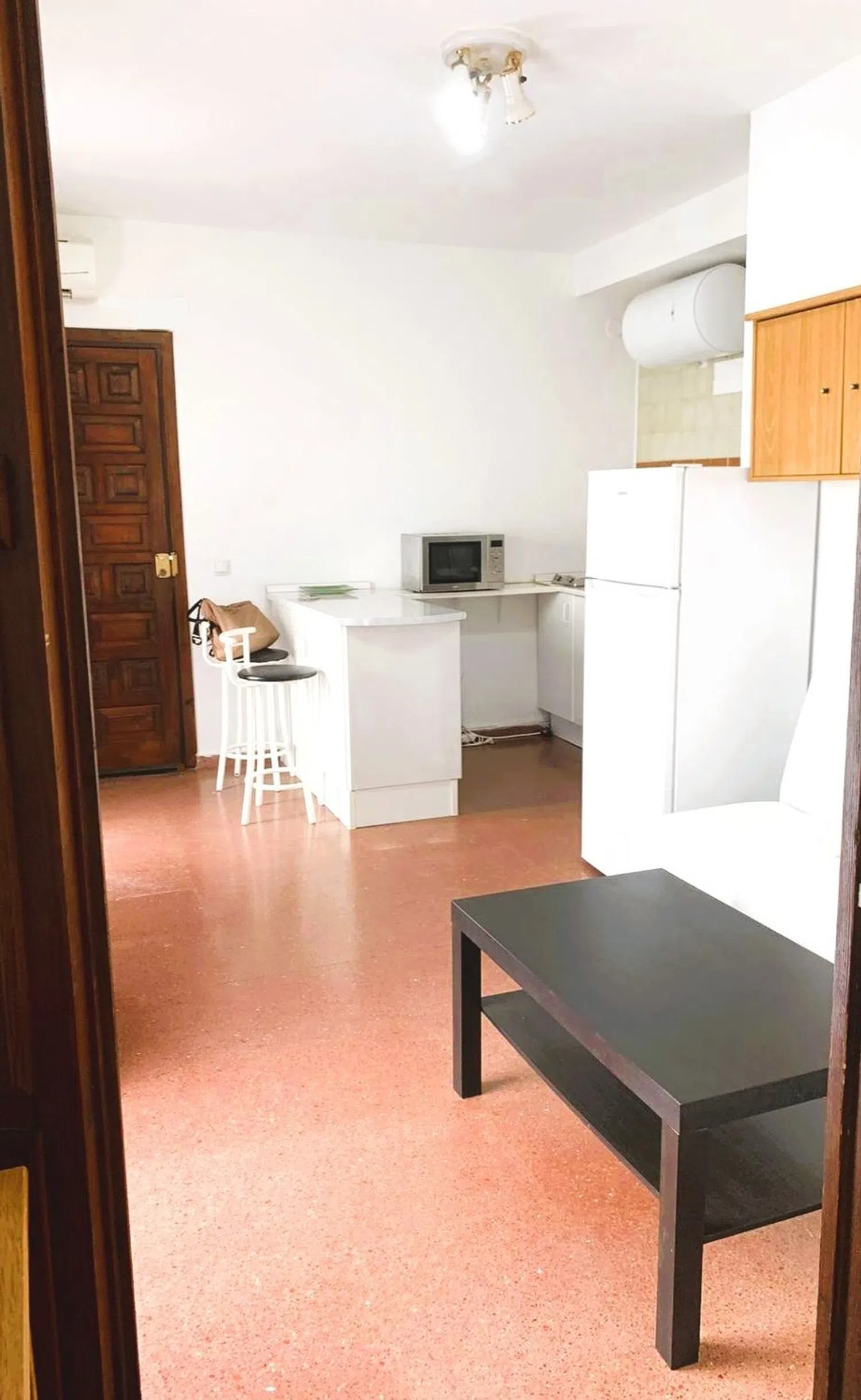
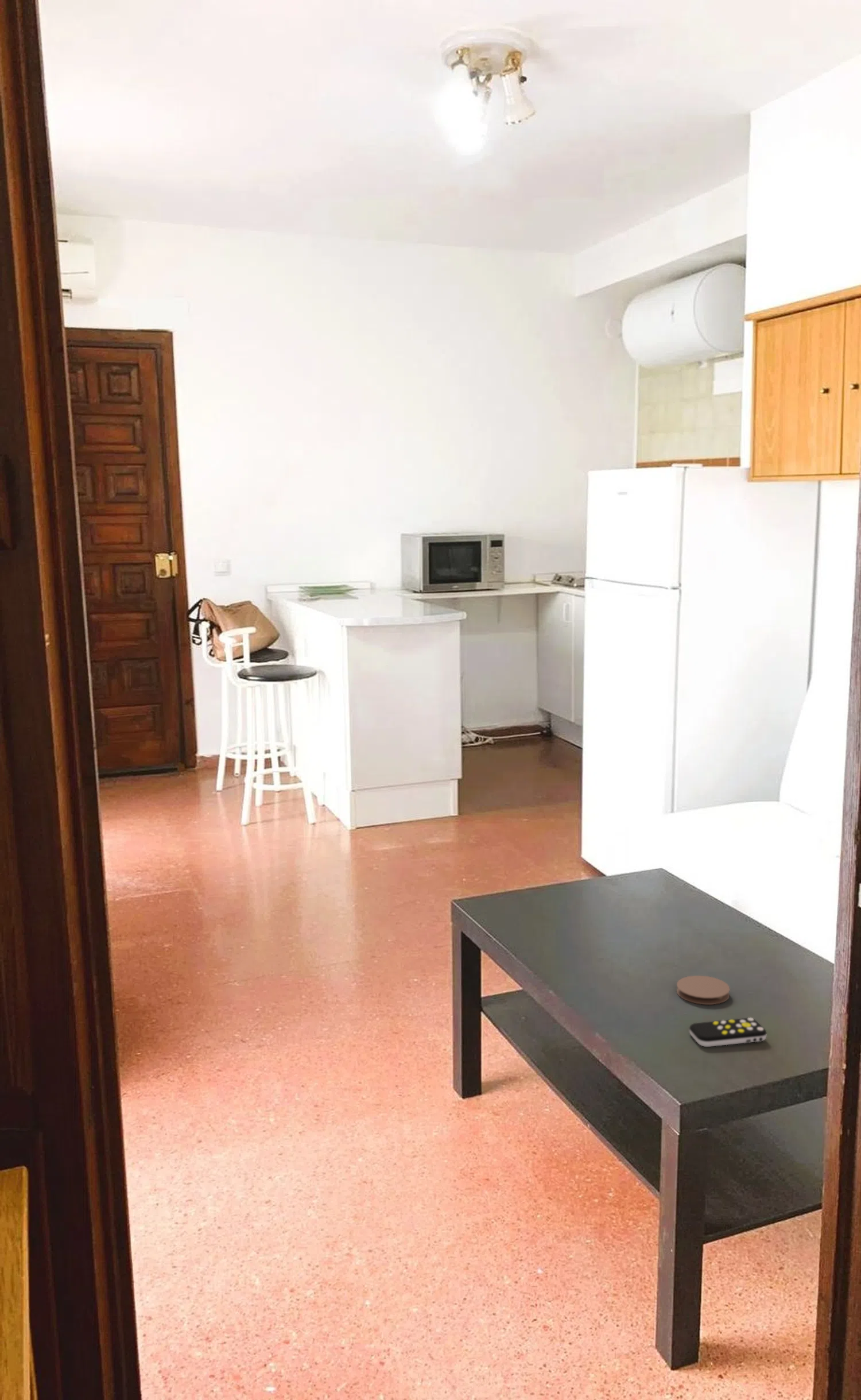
+ coaster (703, 989)
+ remote control (727, 1031)
